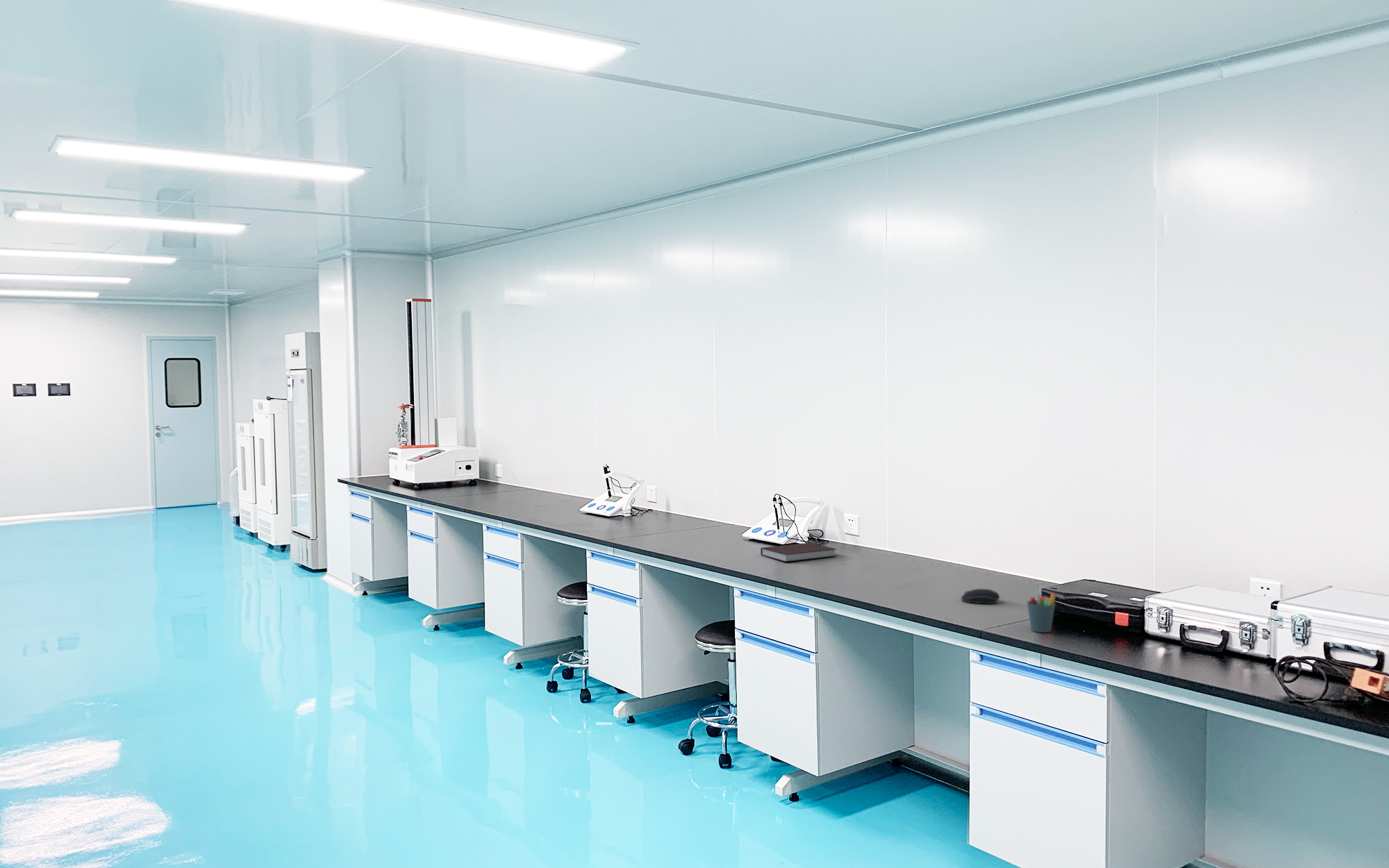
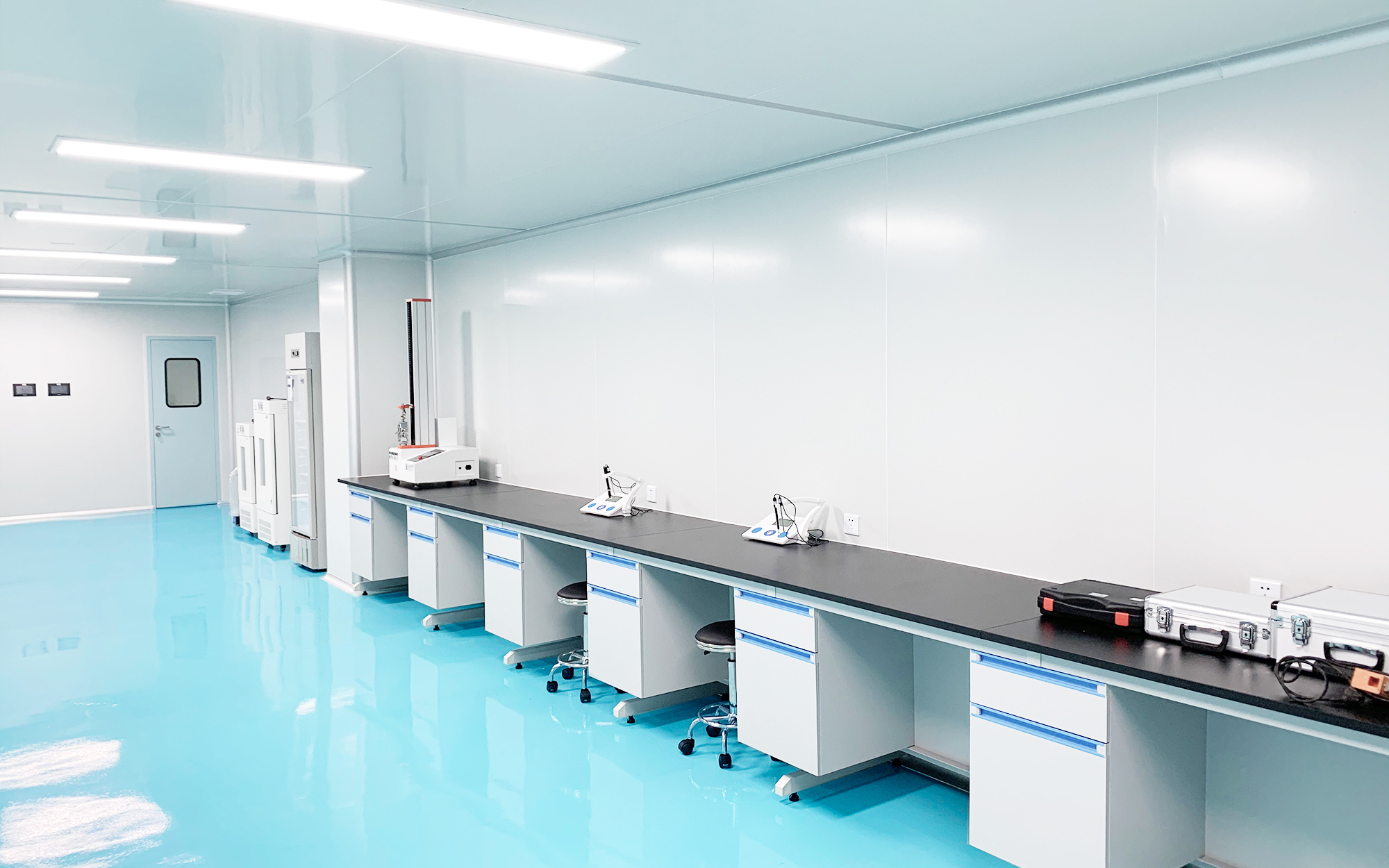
- pen holder (1041, 609)
- notebook (798, 551)
- computer mouse (980, 595)
